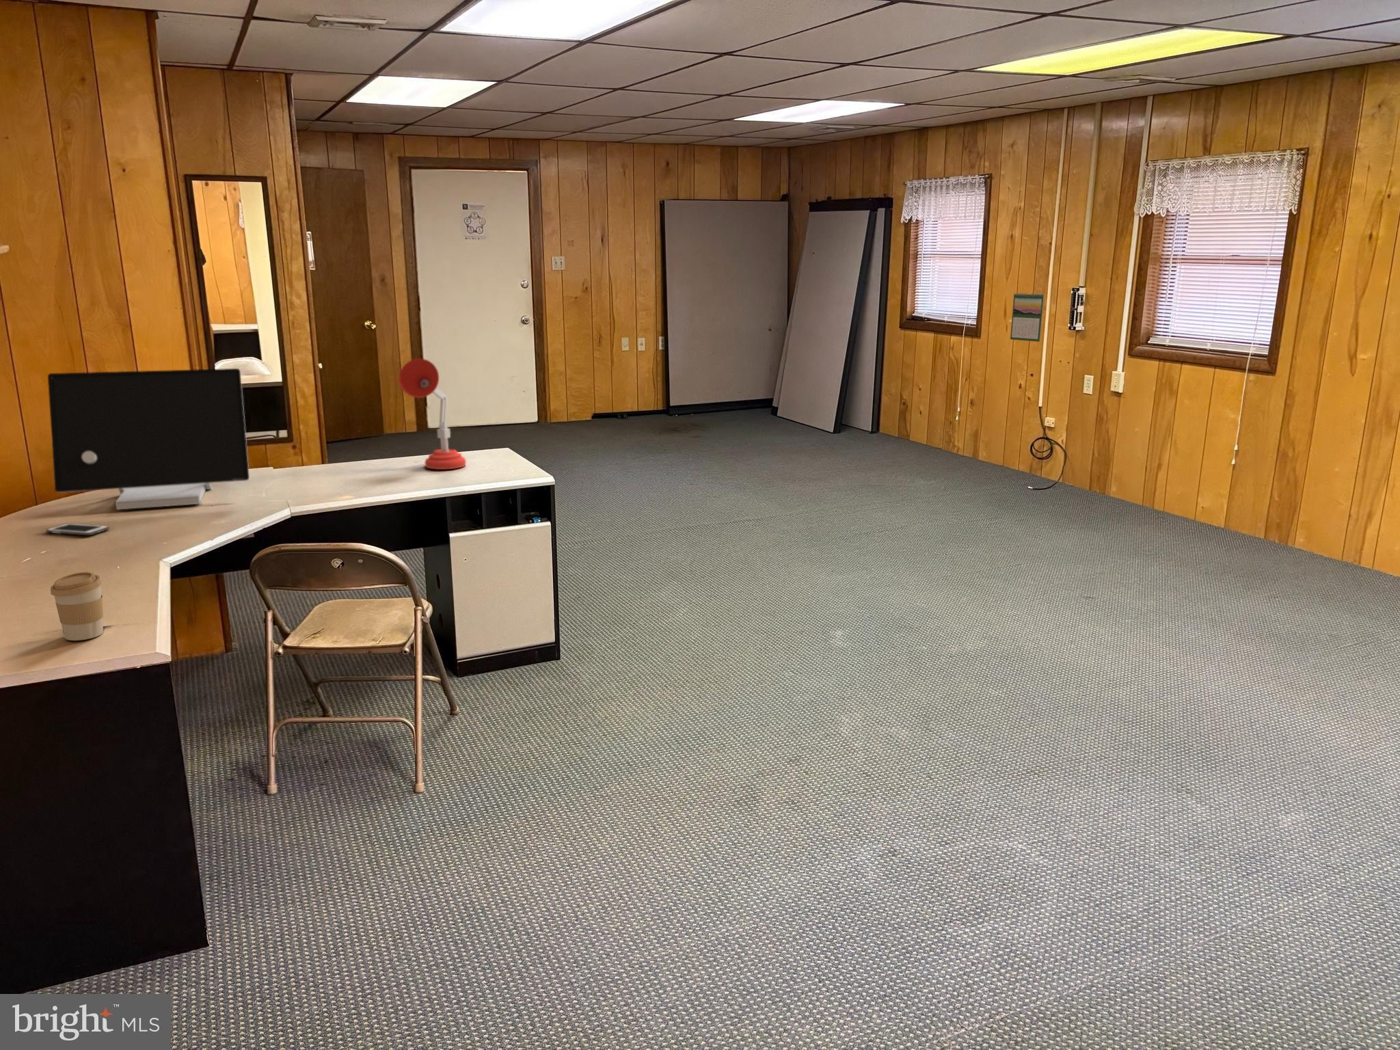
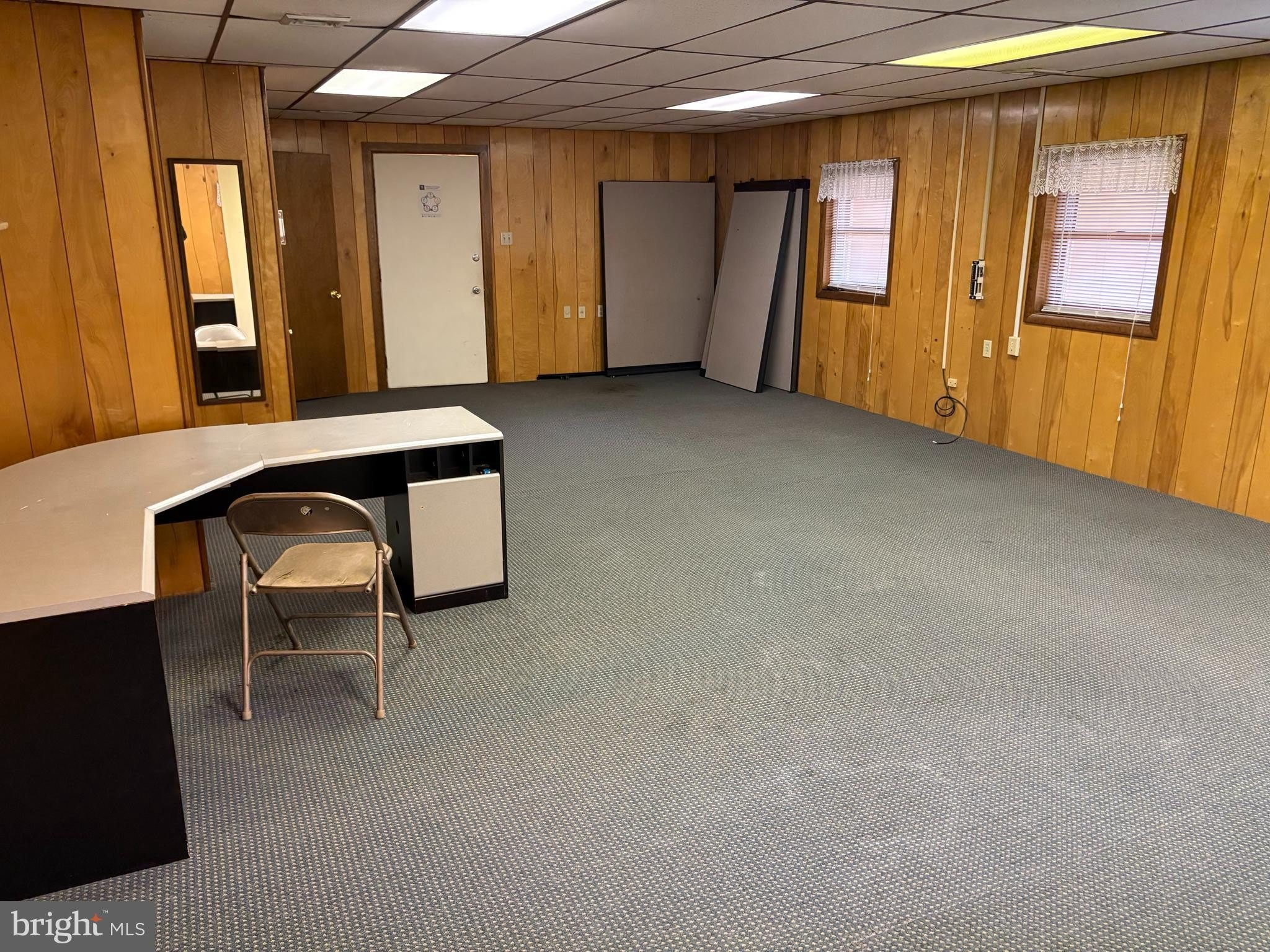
- calendar (1026, 315)
- coffee cup (79, 606)
- cell phone (78, 529)
- desk lamp (440, 414)
- computer monitor (154, 436)
